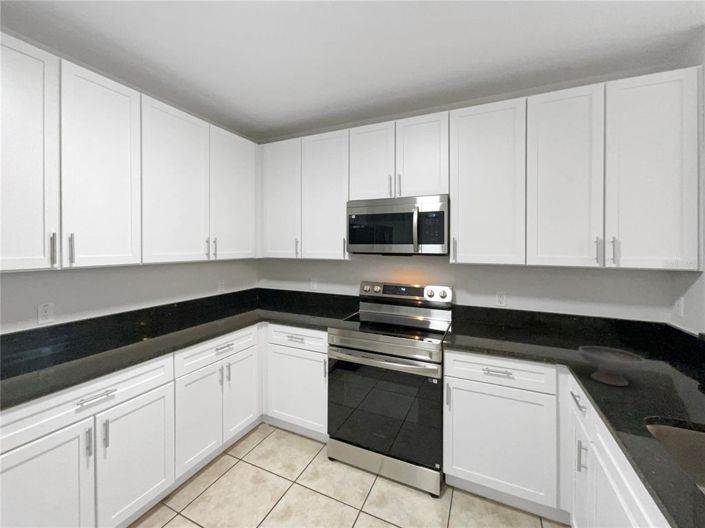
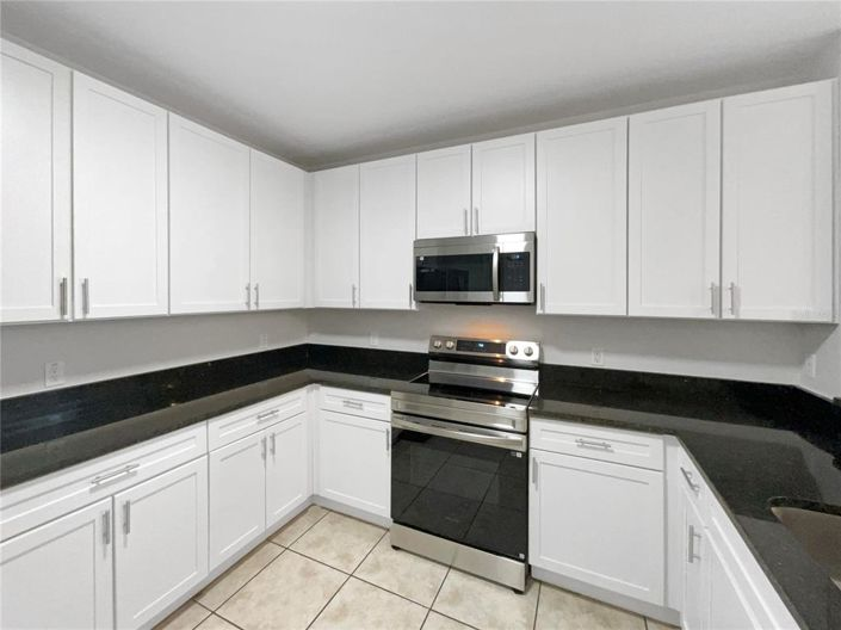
- bowl (609, 365)
